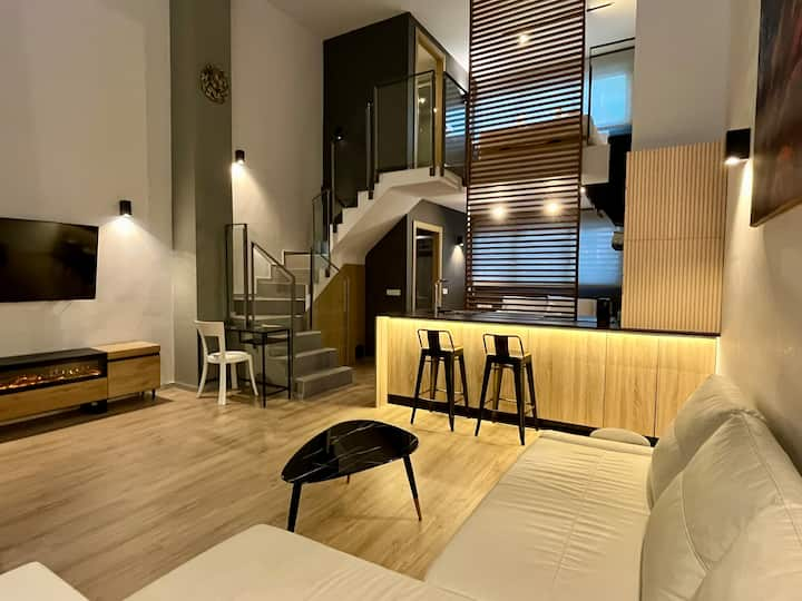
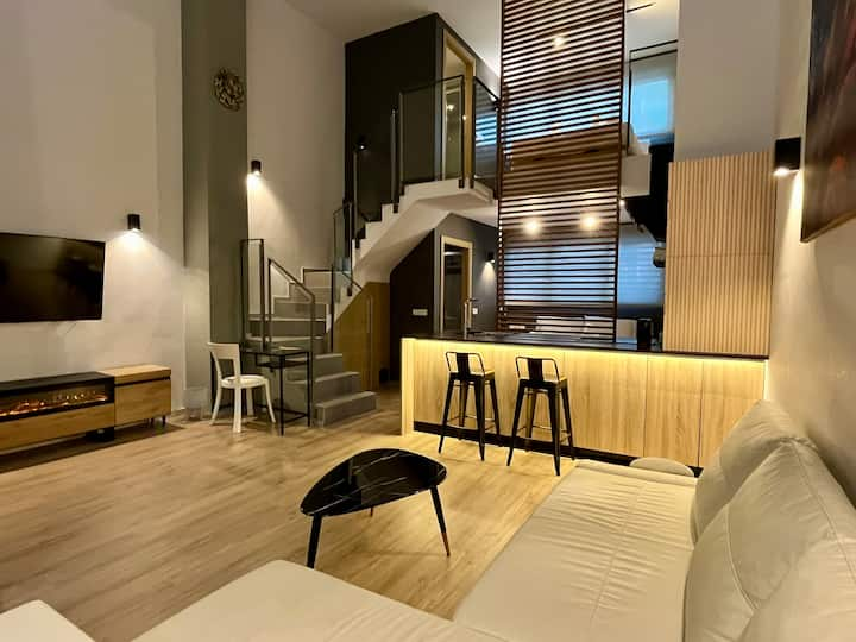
+ planter (195, 403)
